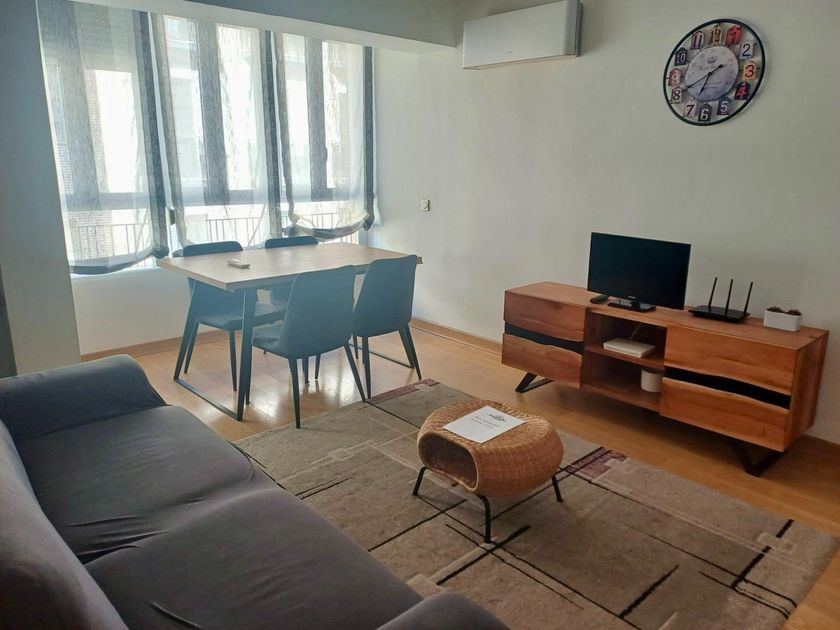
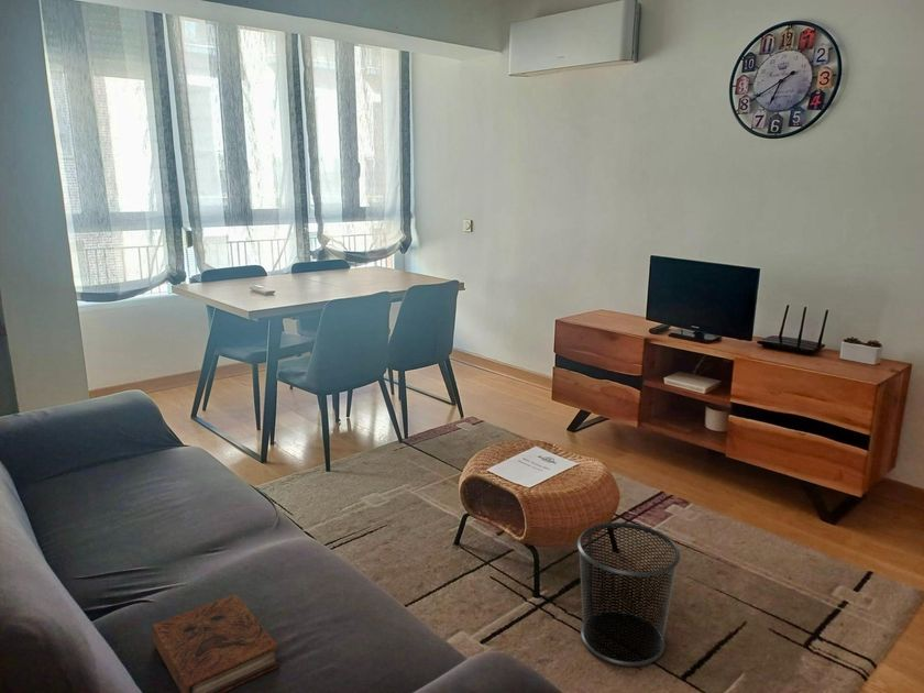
+ book (213, 645)
+ waste bin (625, 593)
